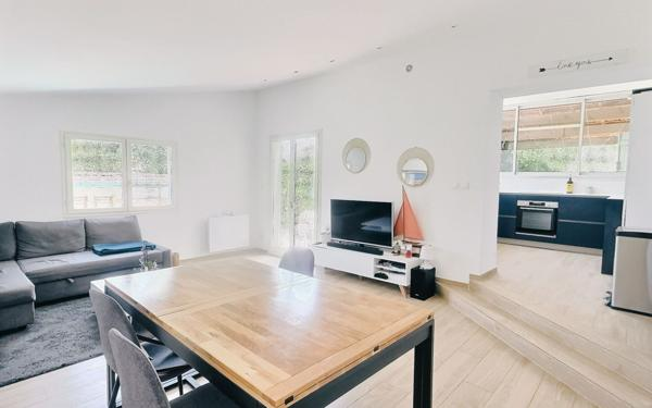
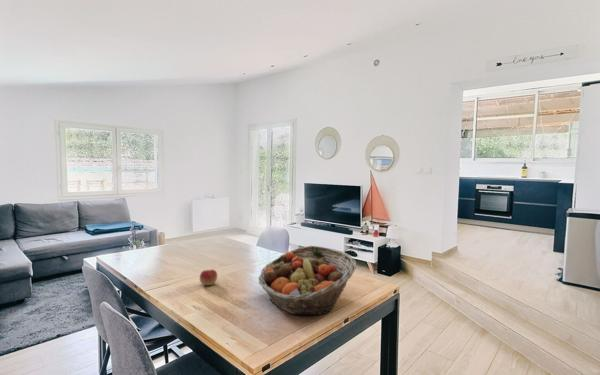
+ apple (208, 276)
+ fruit basket (305, 277)
